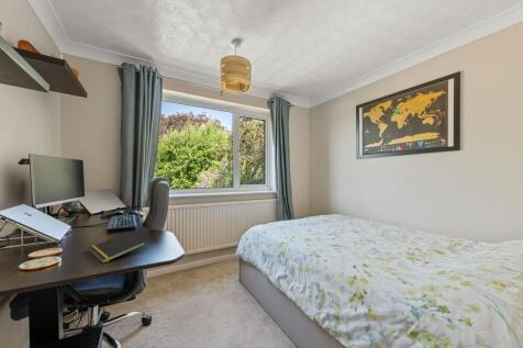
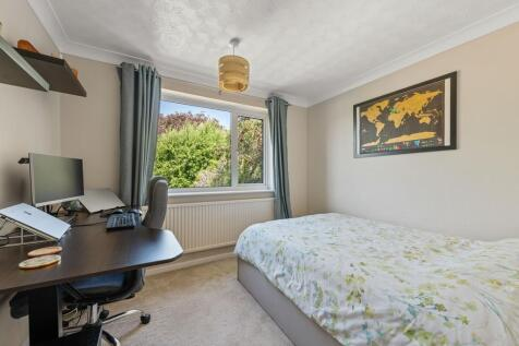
- notepad (116, 245)
